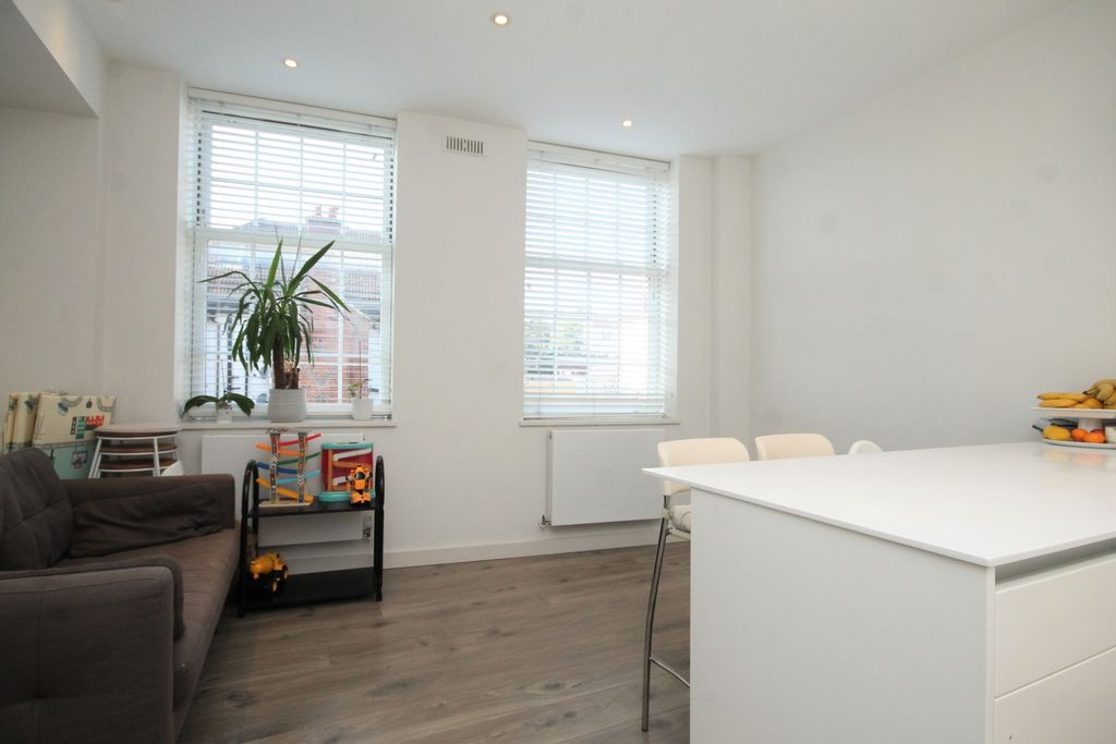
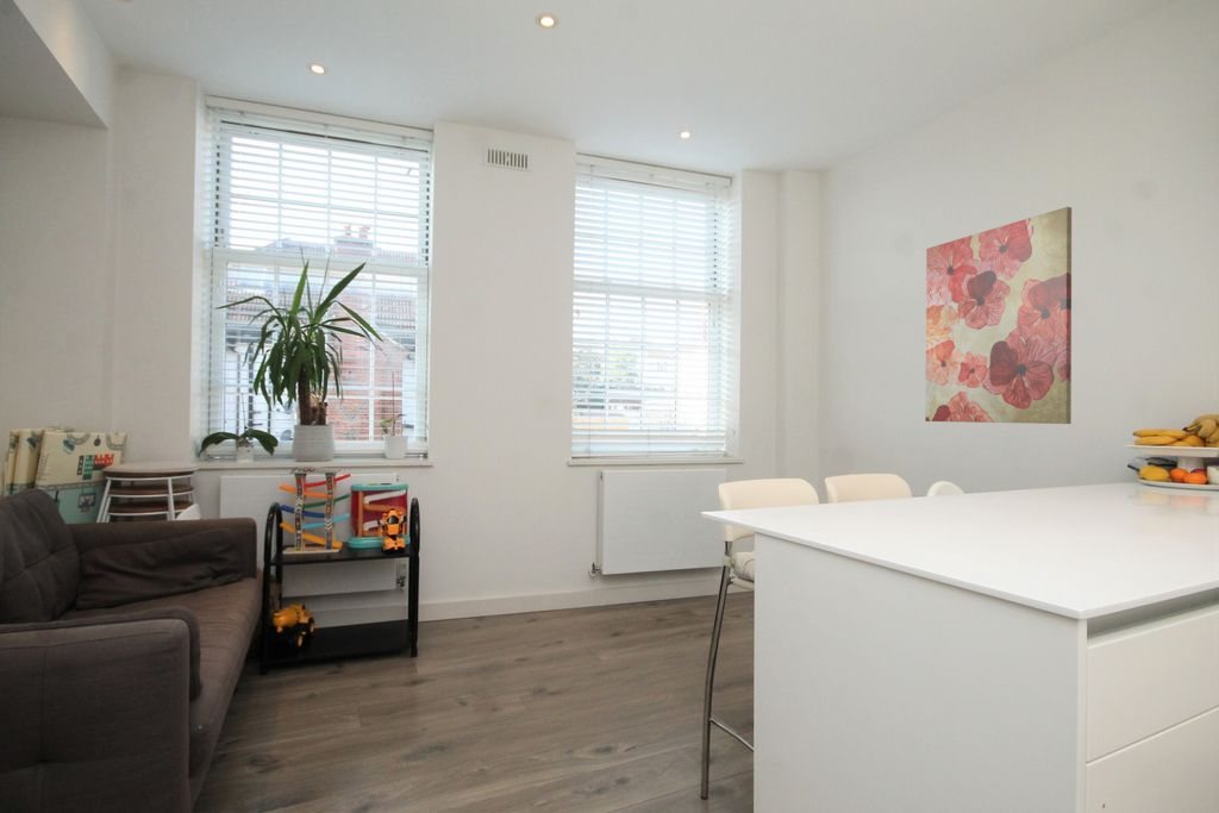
+ wall art (990, 326)
